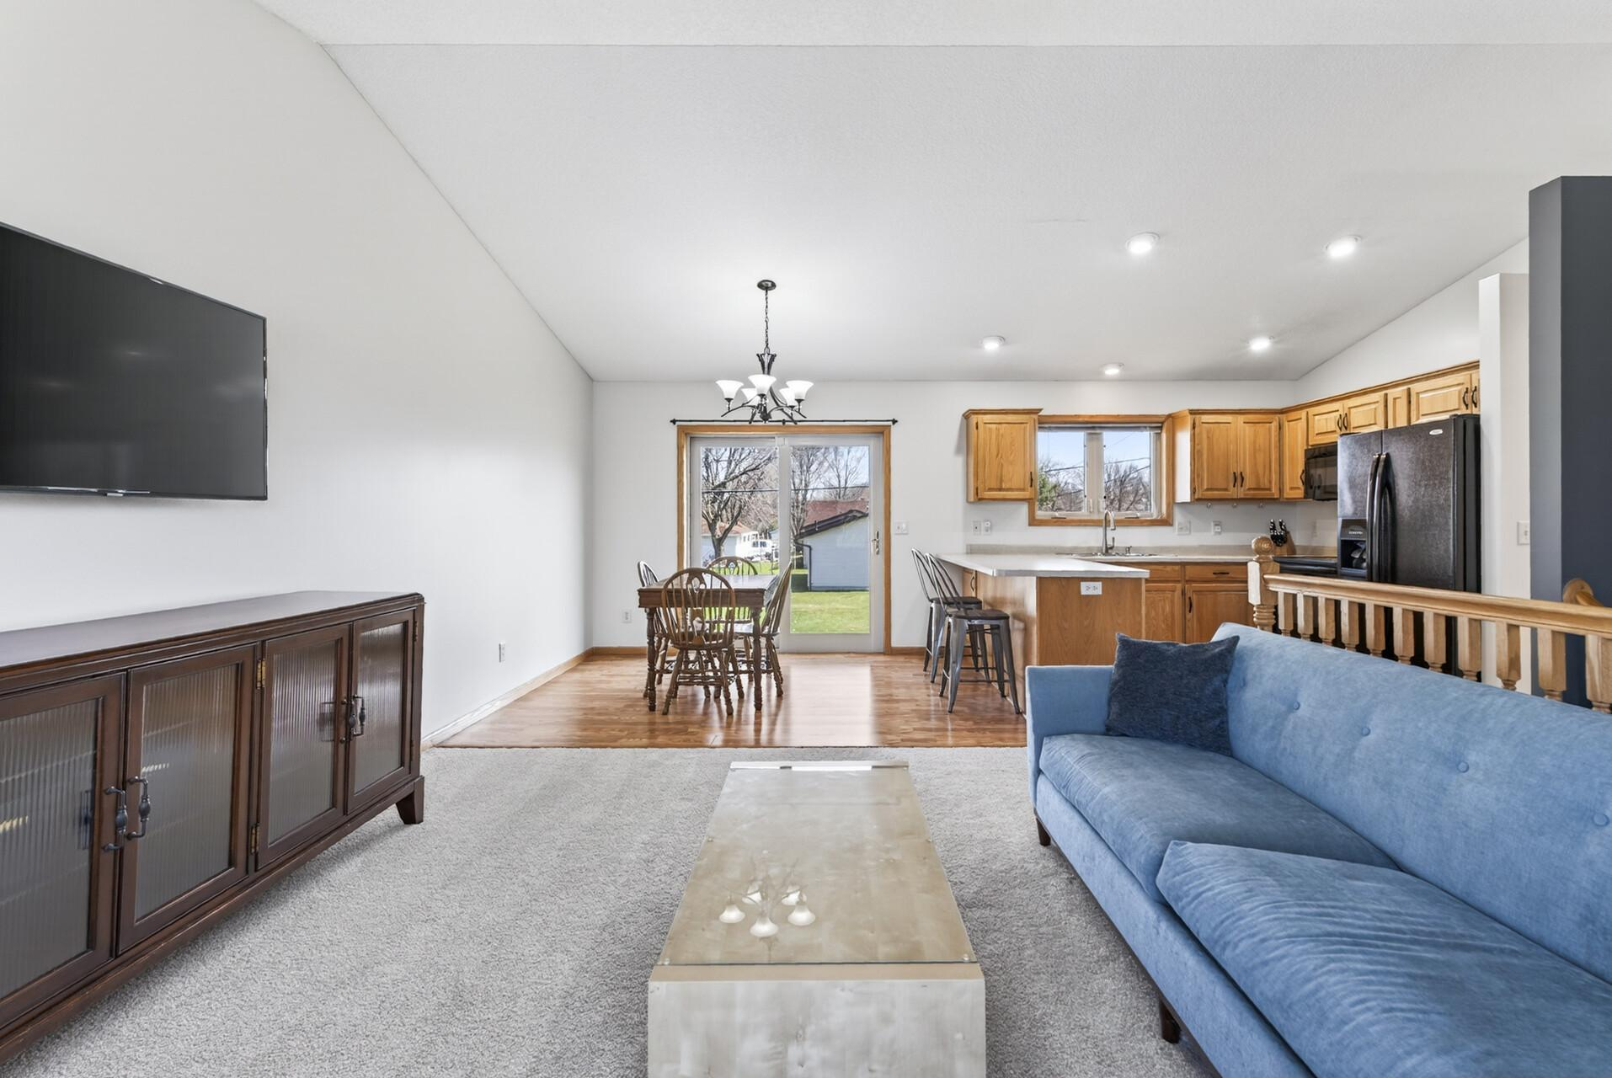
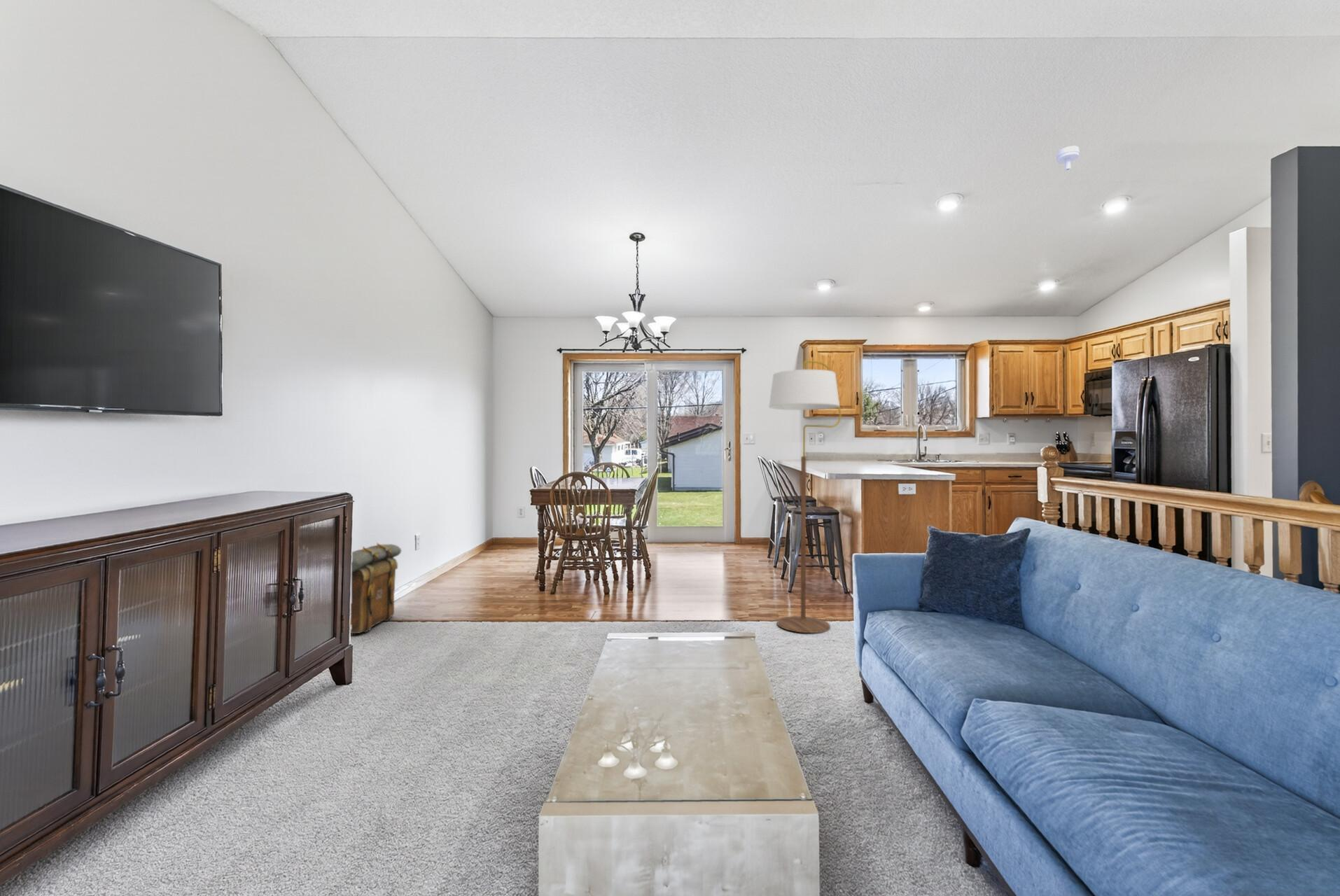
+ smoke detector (1068, 160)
+ backpack (370, 584)
+ floor lamp (805, 491)
